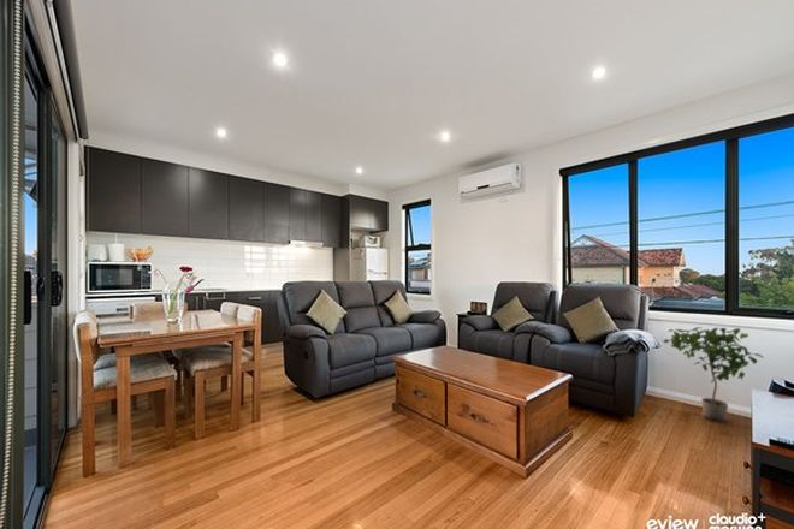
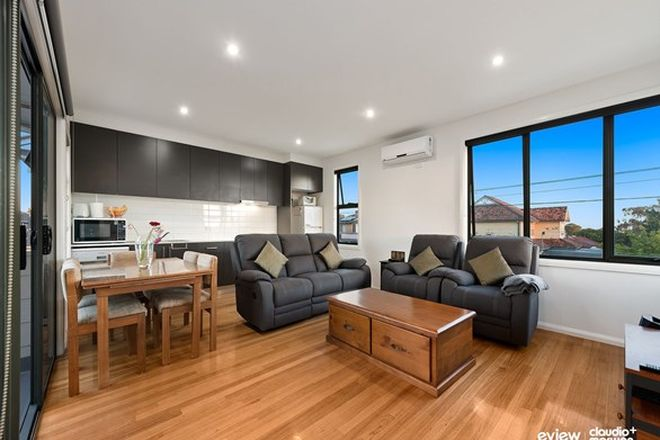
- potted plant (711, 372)
